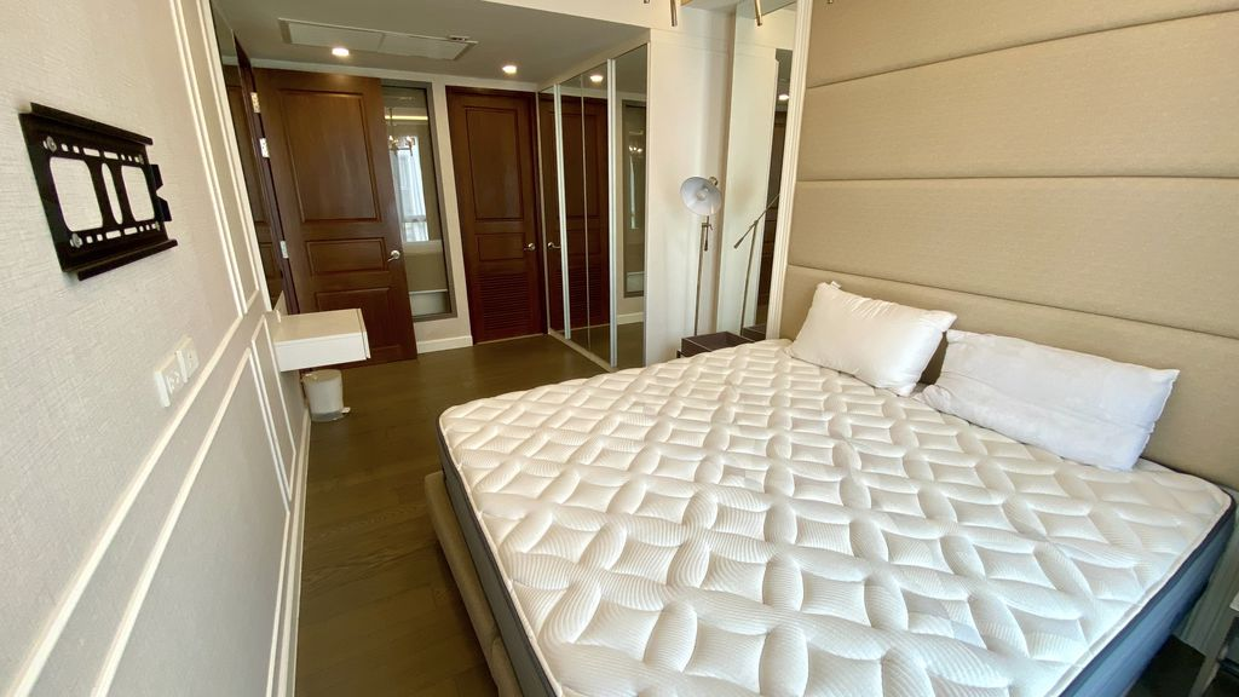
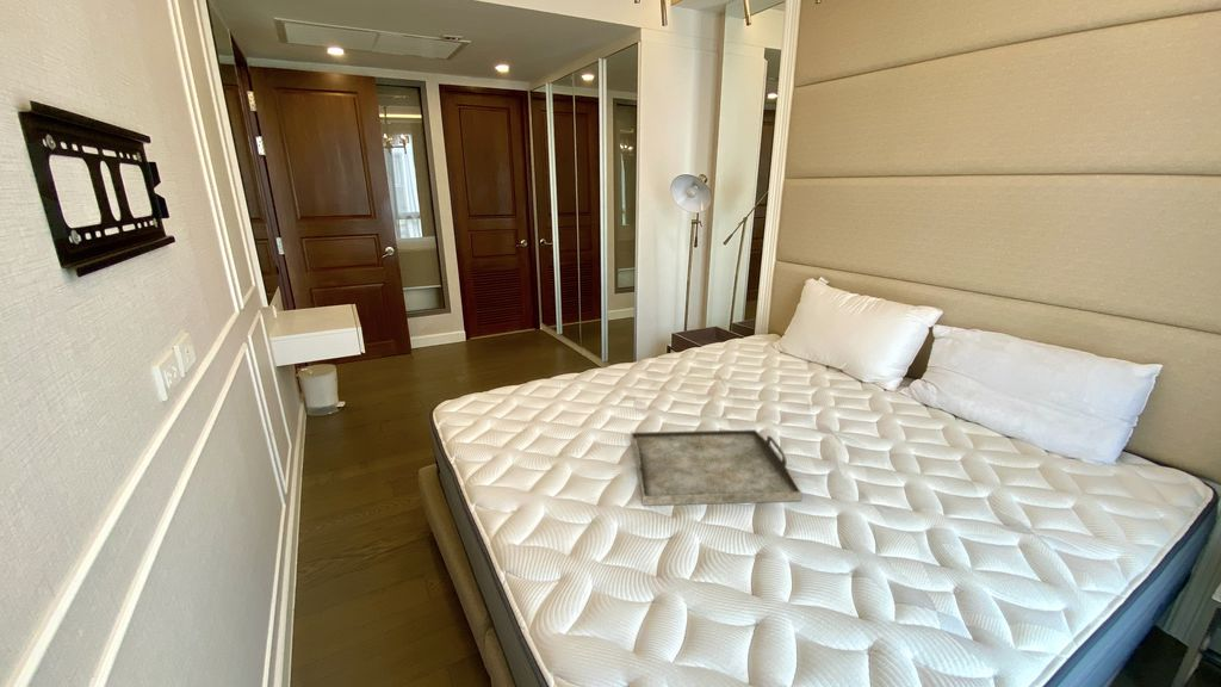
+ serving tray (706, 456)
